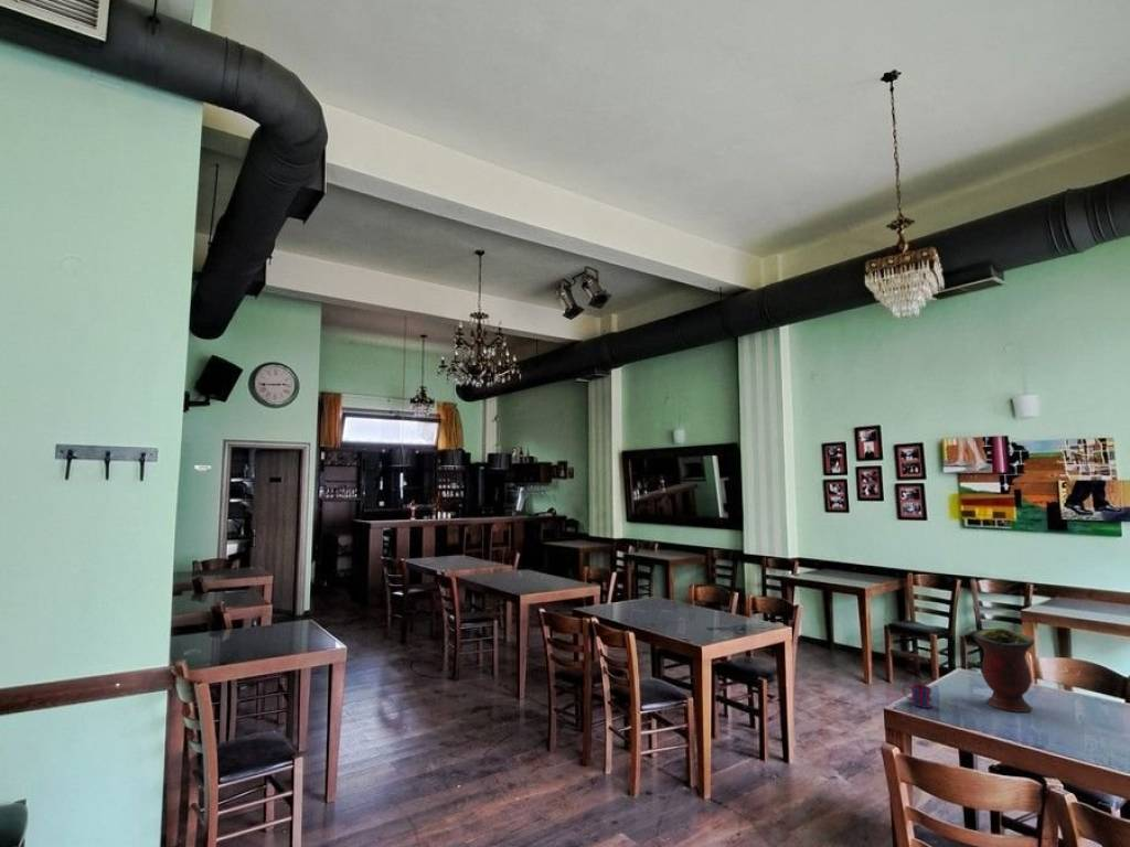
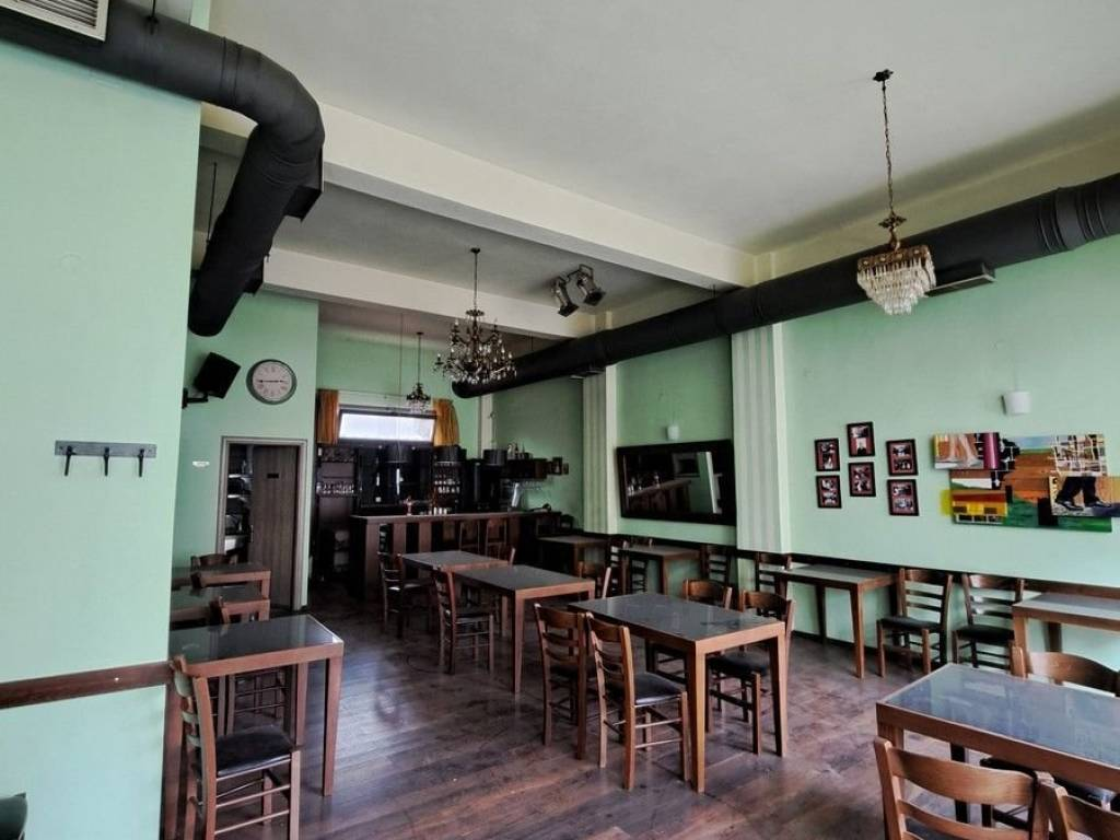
- mug (917, 694)
- vase (1004, 666)
